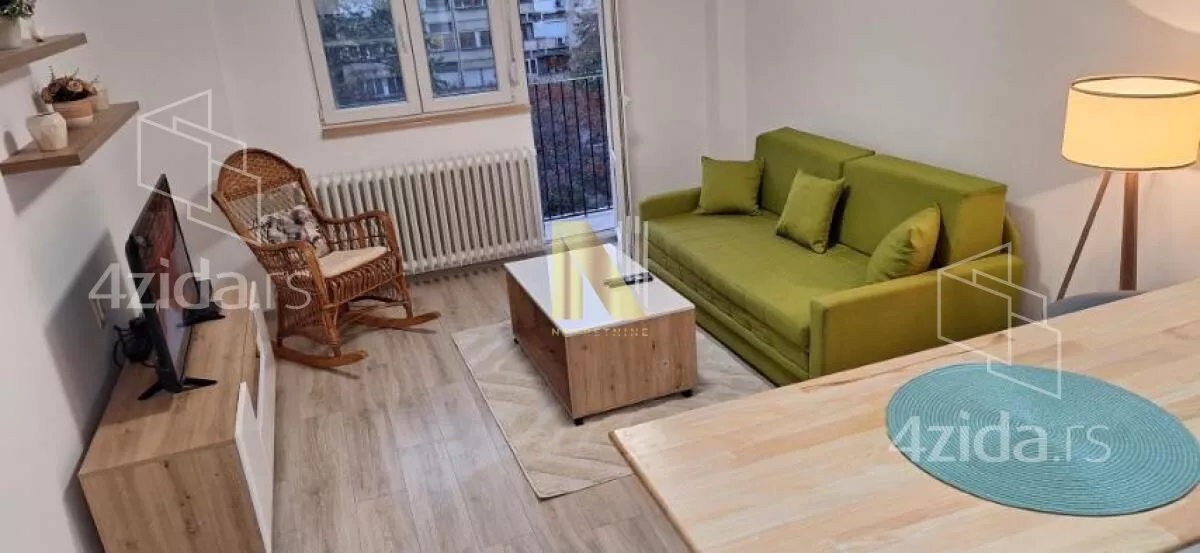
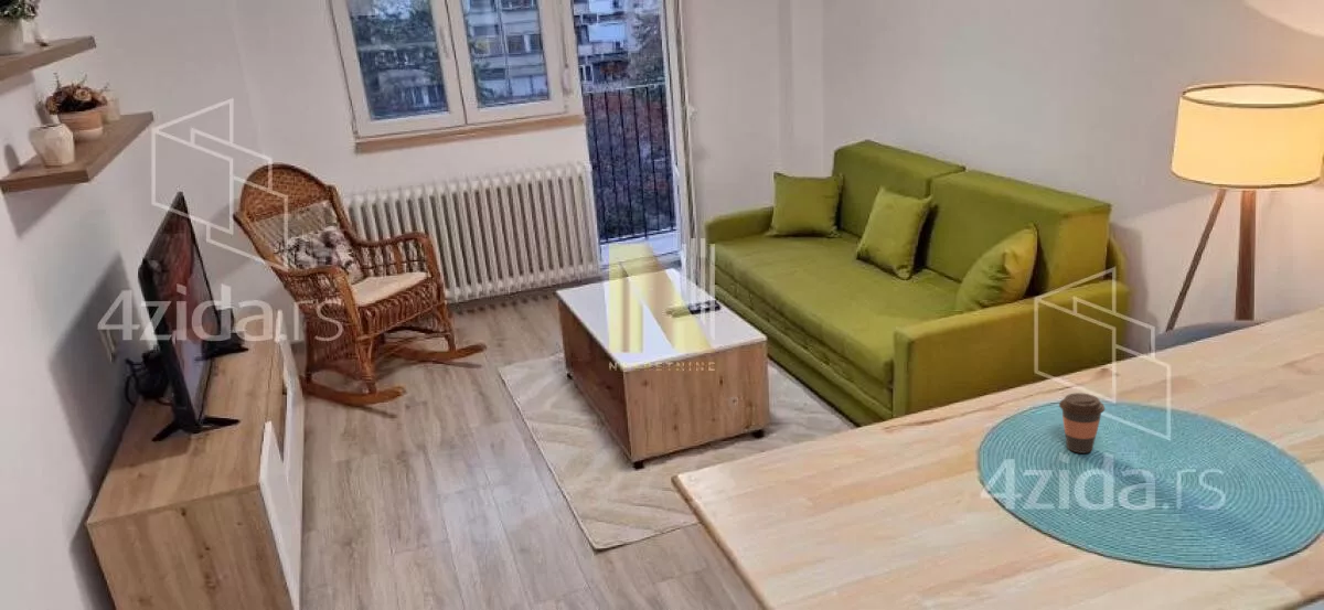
+ coffee cup (1080, 424)
